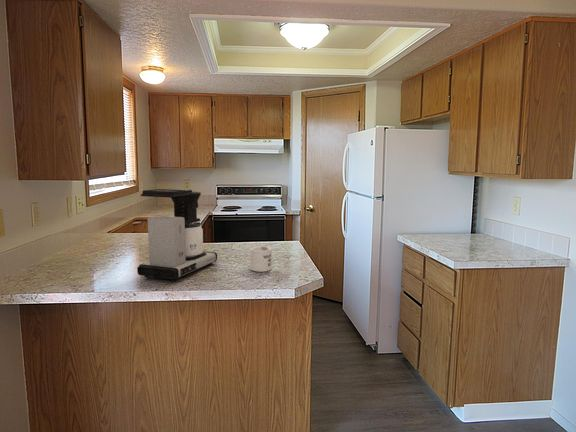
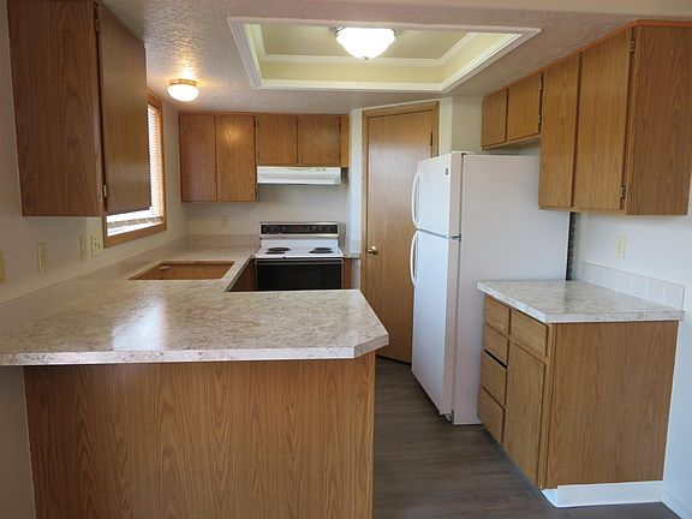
- coffee maker (179, 230)
- mug (257, 258)
